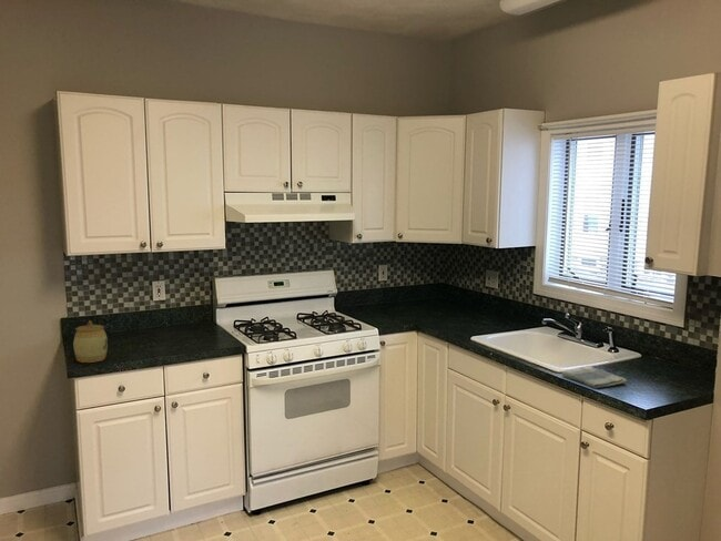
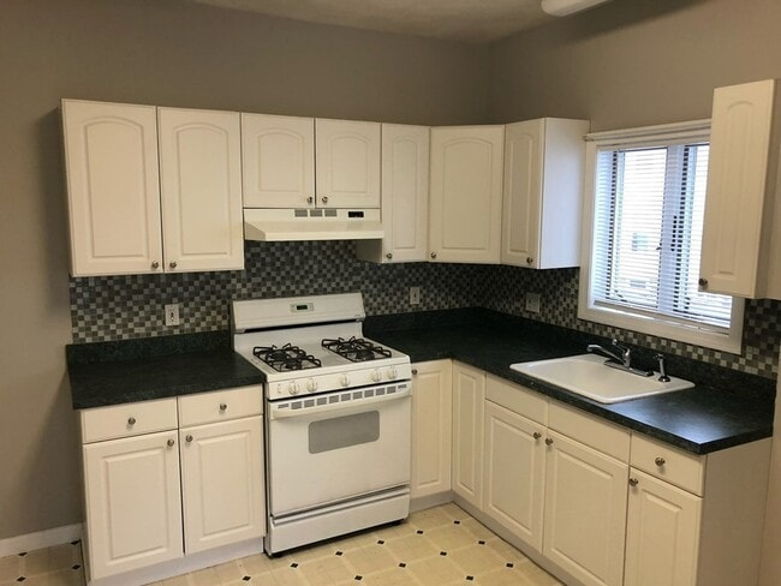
- dish towel (593, 376)
- jar (90, 339)
